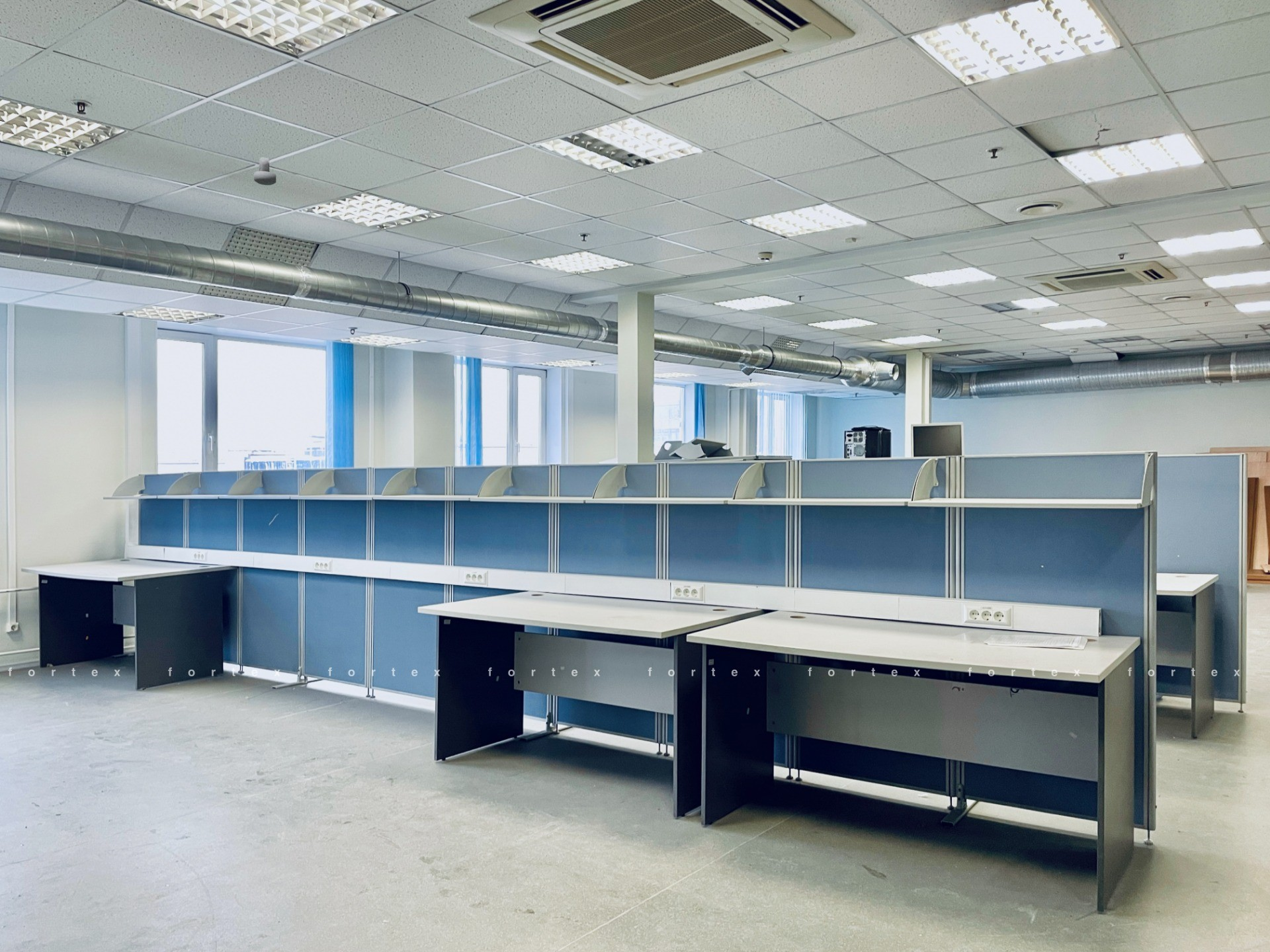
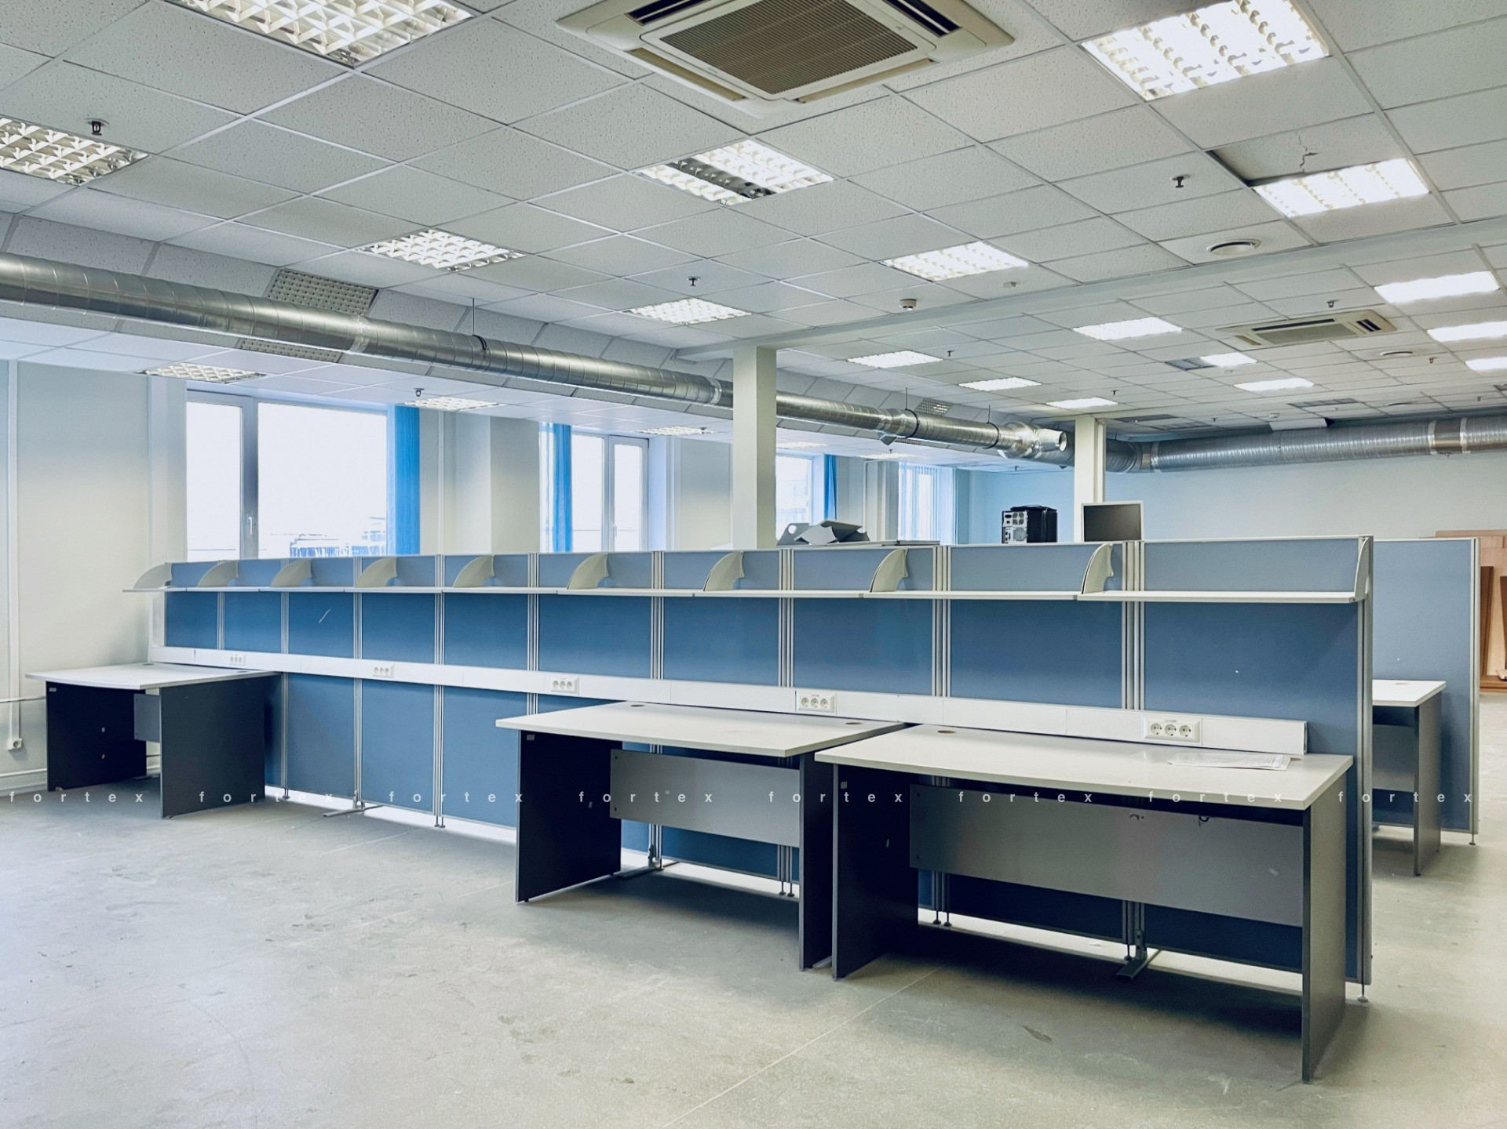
- security camera (265, 170)
